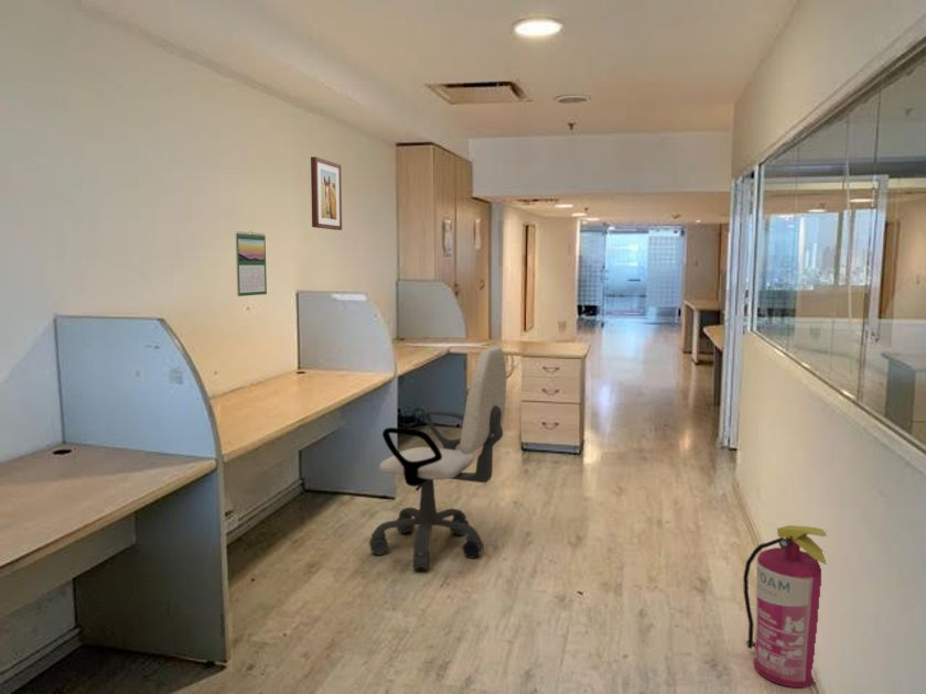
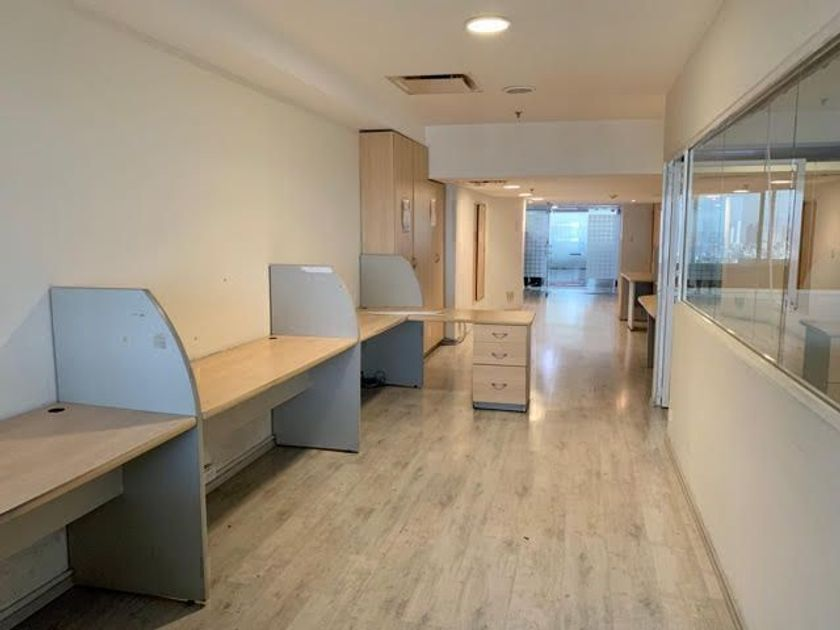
- wall art (326, 195)
- fire extinguisher (786, 595)
- office chair (439, 448)
- calendar (251, 263)
